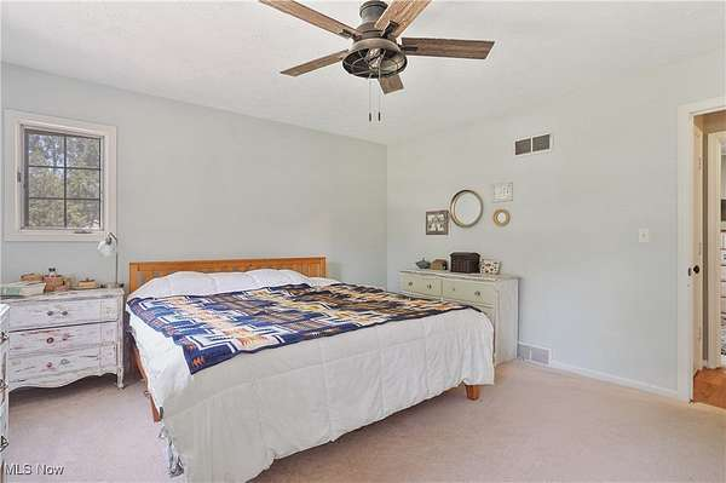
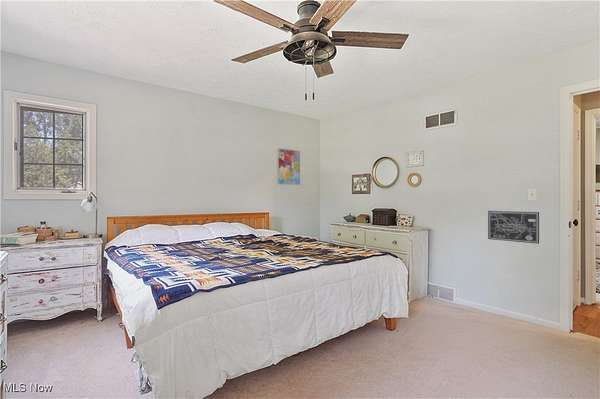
+ wall art (512, 226)
+ wall art (288, 167)
